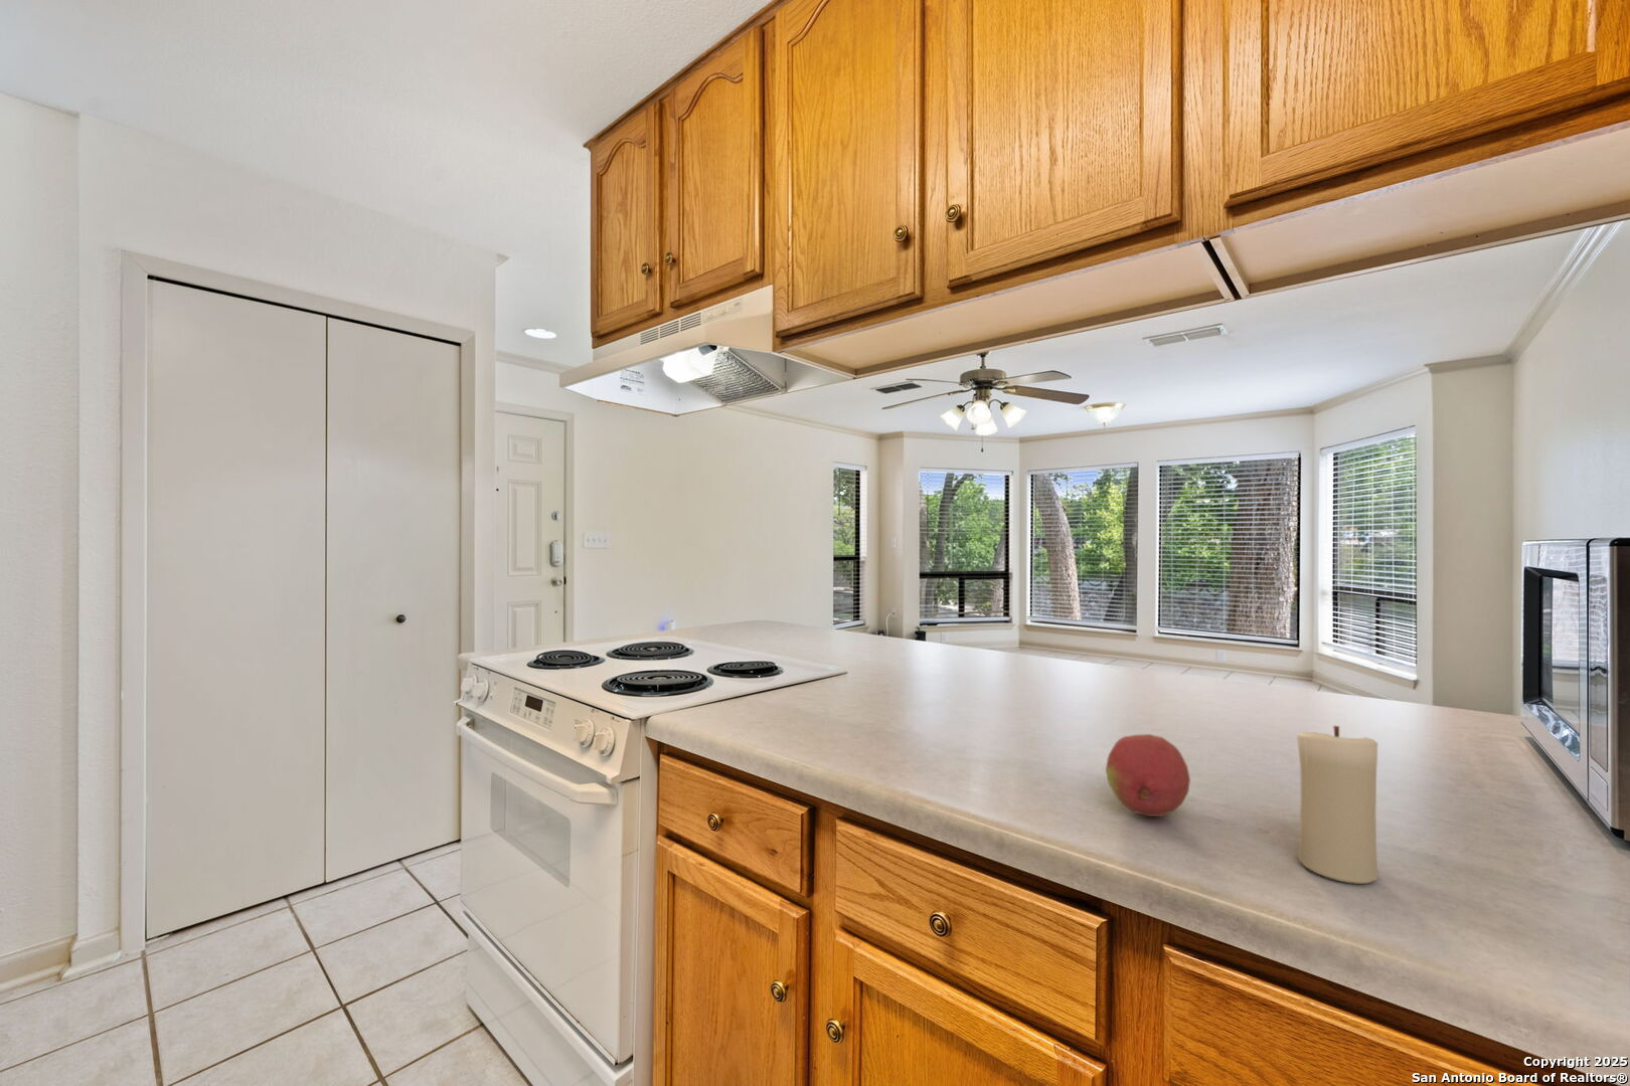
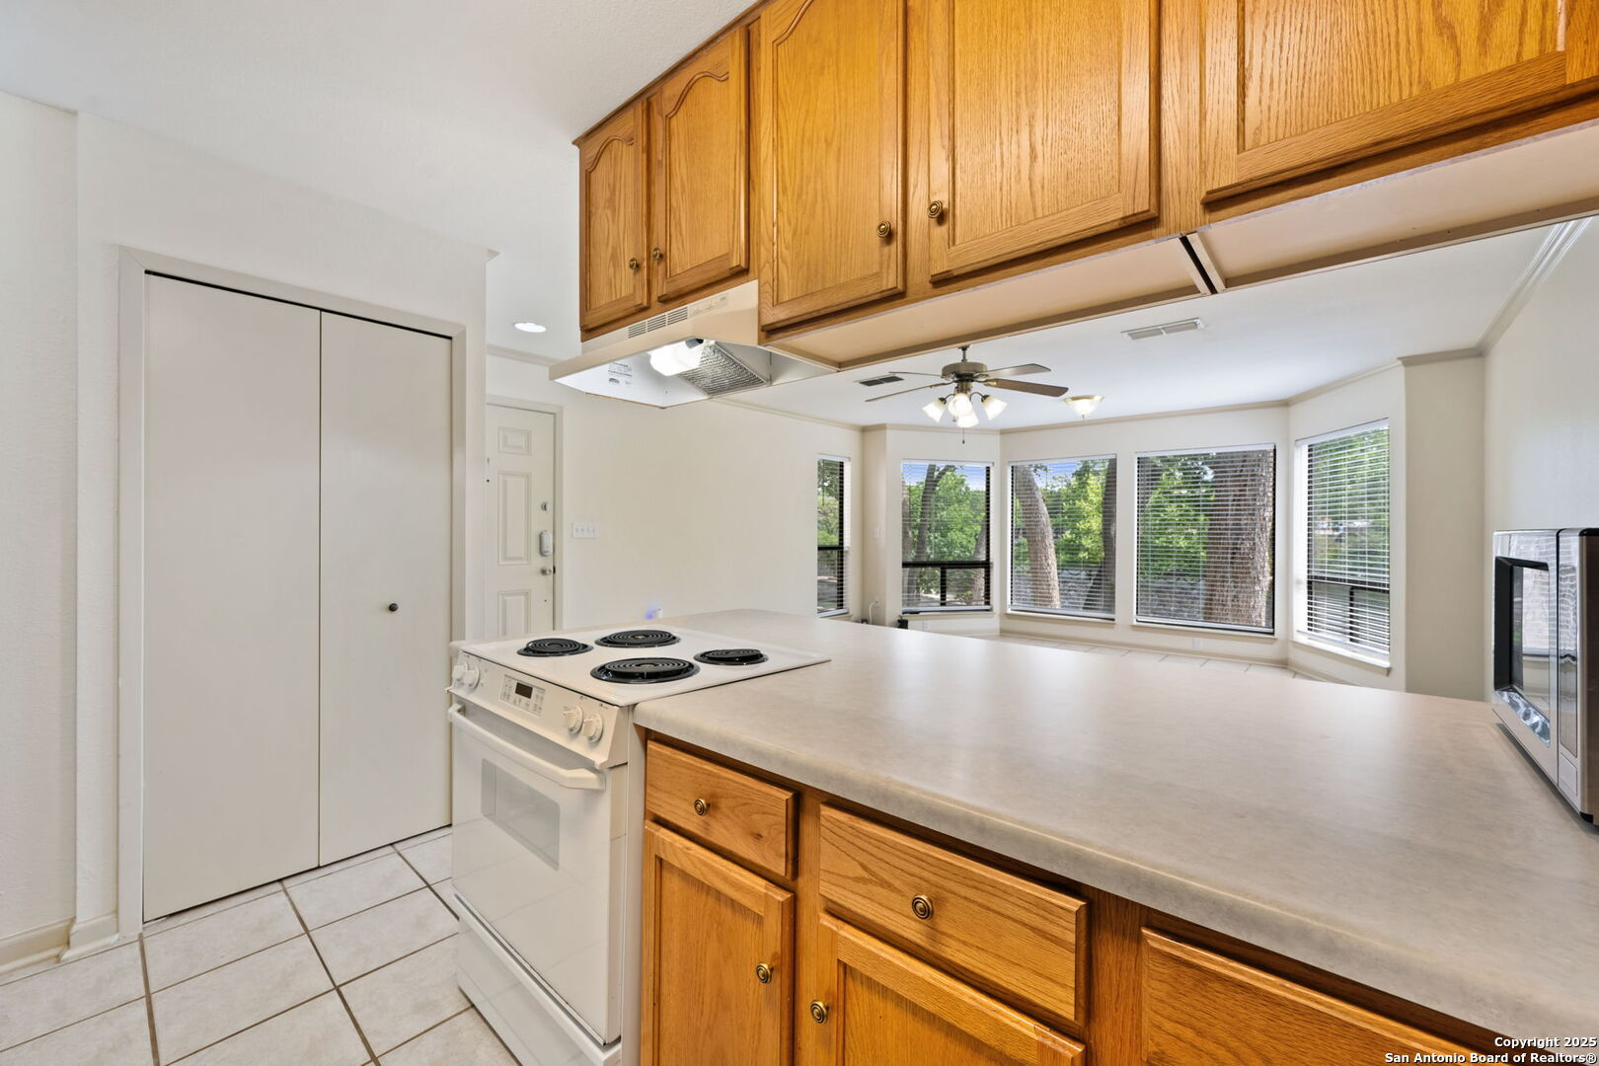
- candle (1338, 795)
- fruit (1147, 773)
